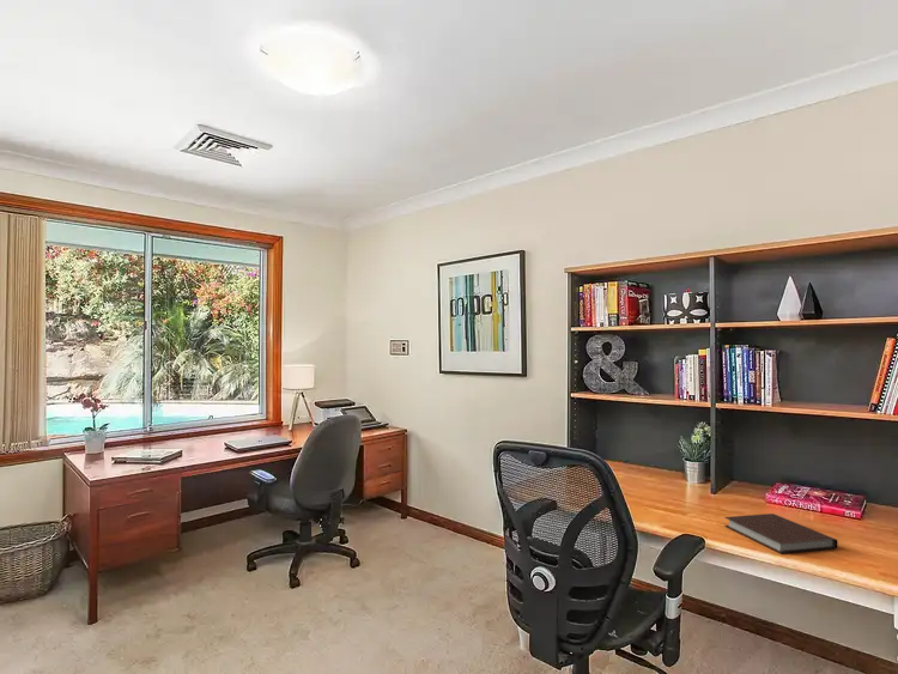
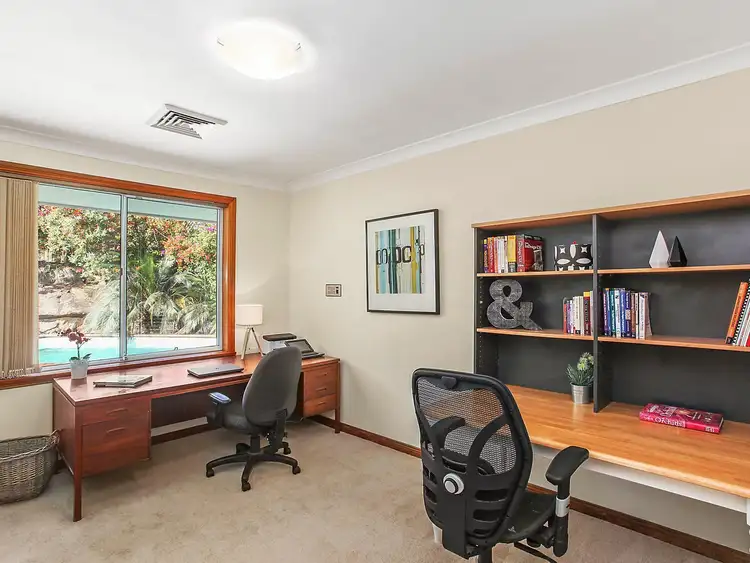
- notebook (777, 532)
